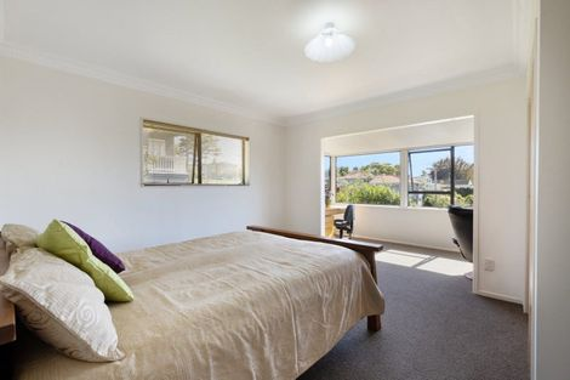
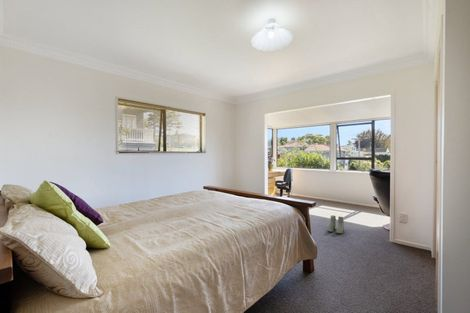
+ boots (335, 224)
